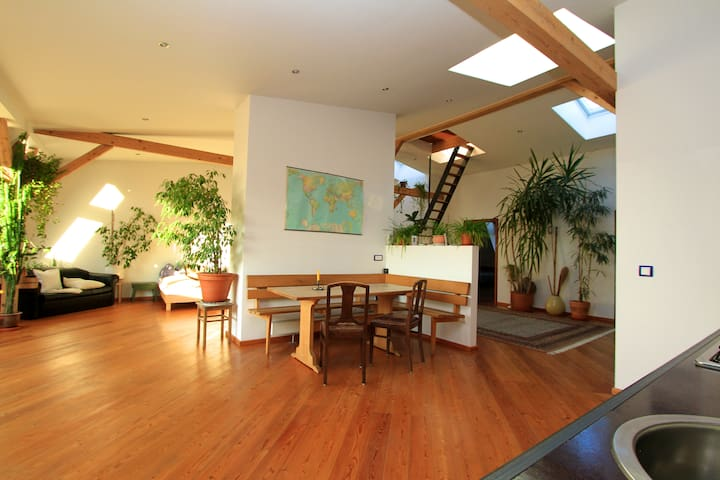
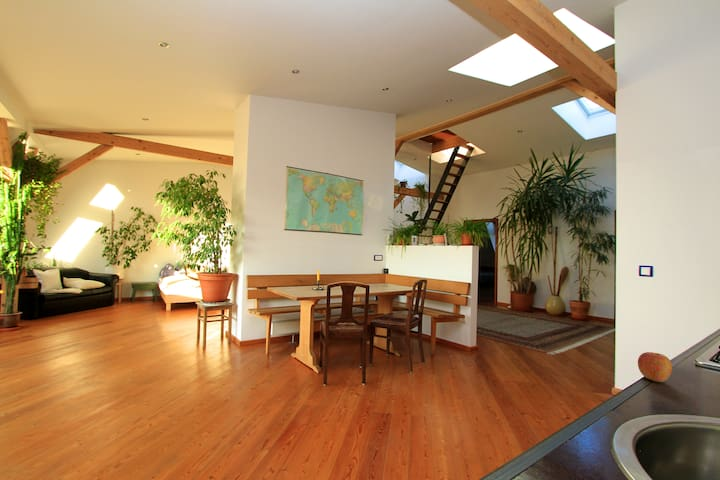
+ apple (654, 366)
